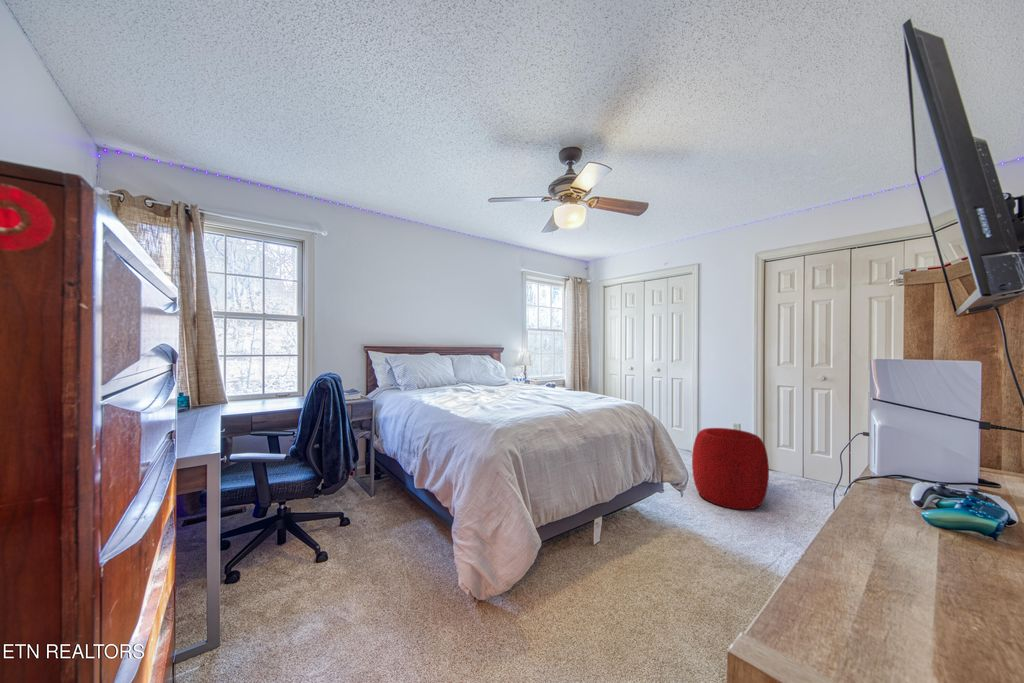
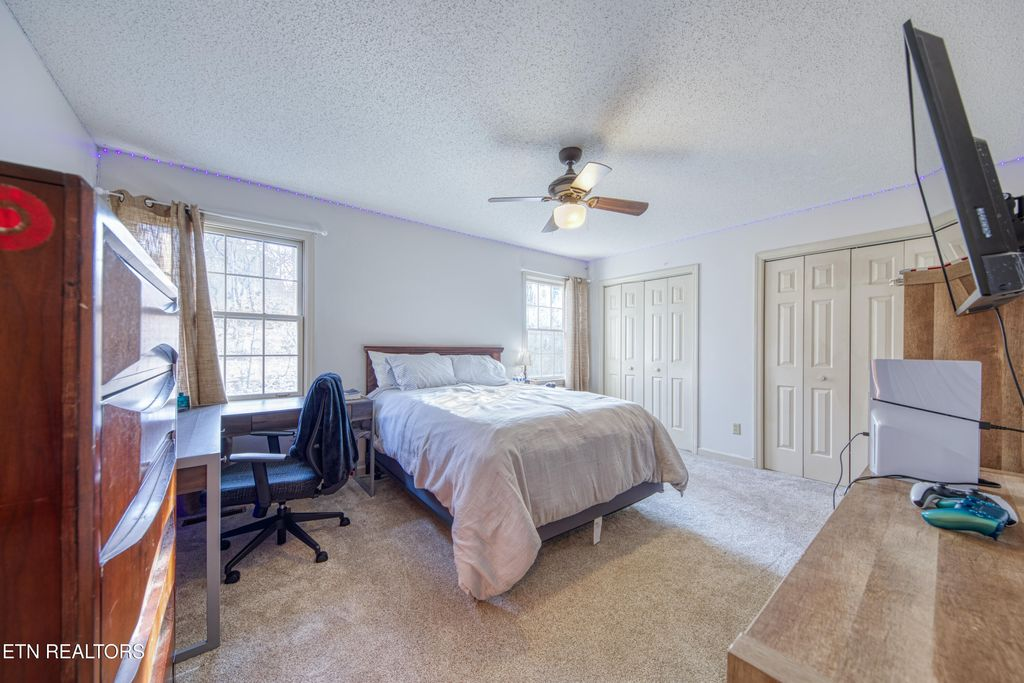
- pouf (728, 465)
